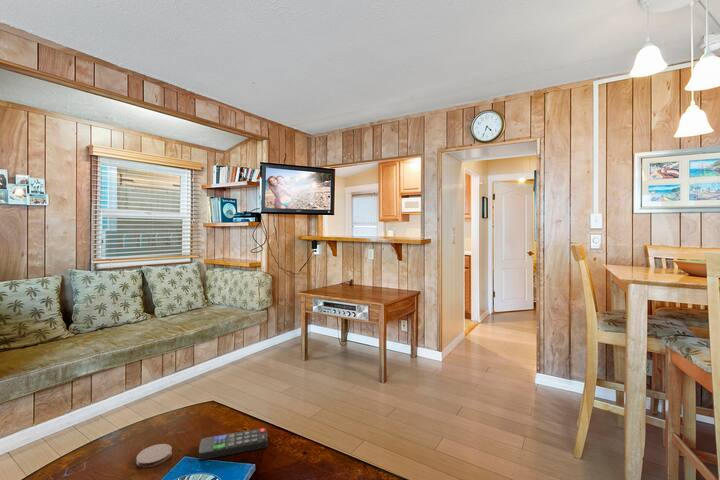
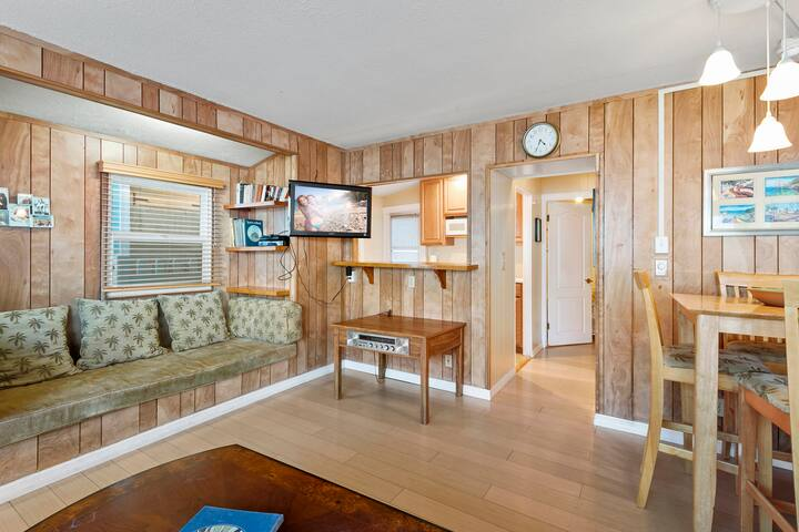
- coaster (154, 455)
- remote control (234, 442)
